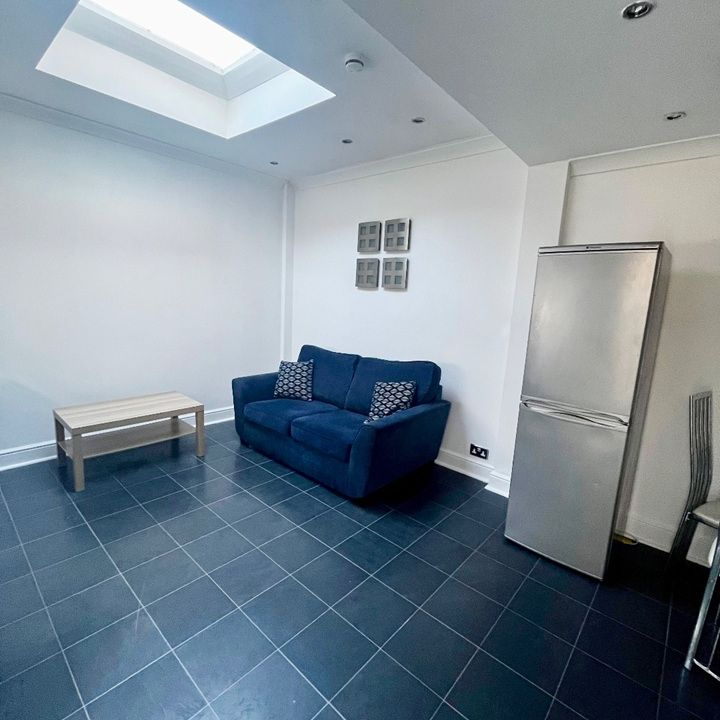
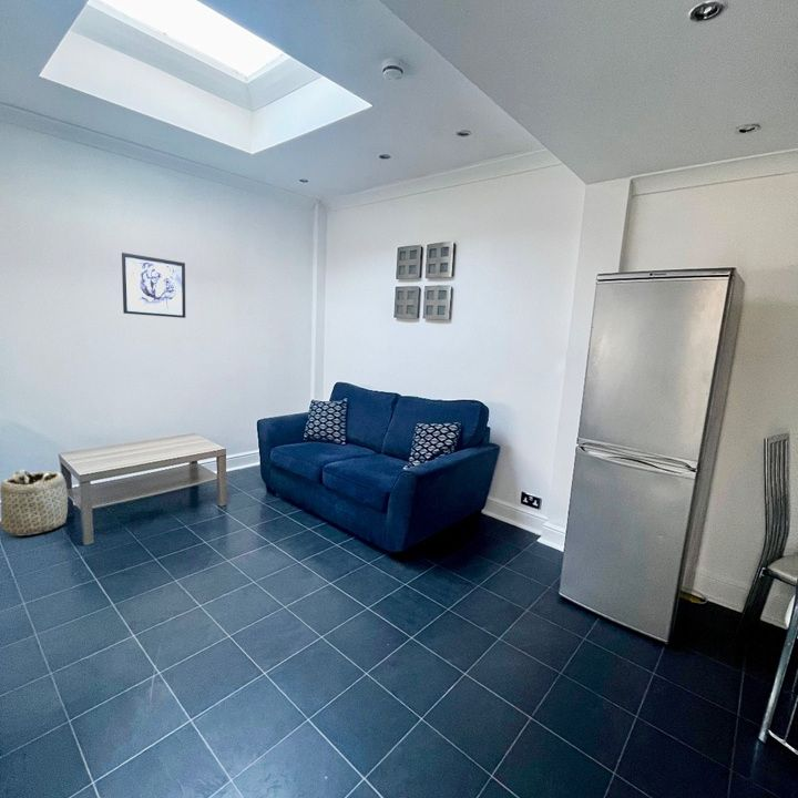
+ wall art (155, 287)
+ basket (33, 498)
